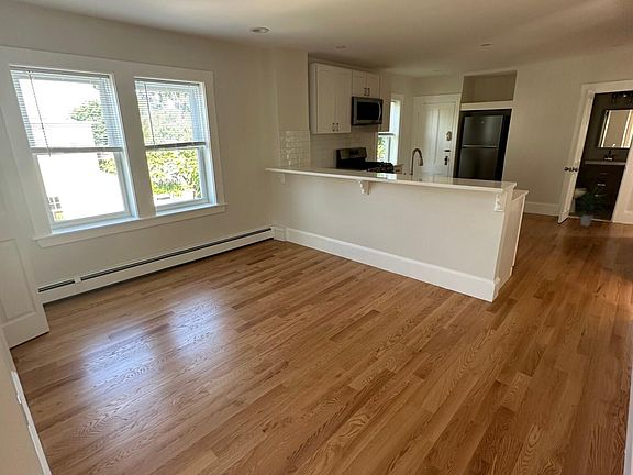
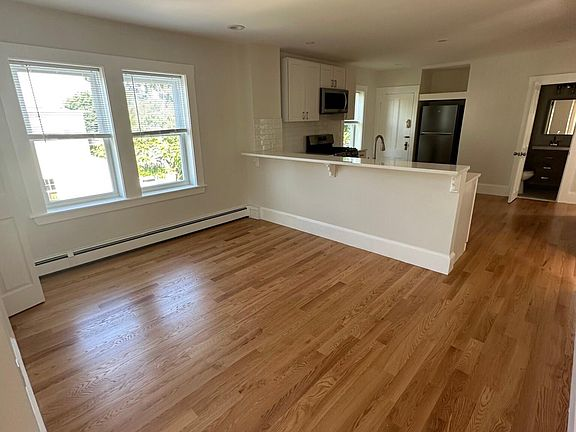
- indoor plant (588, 206)
